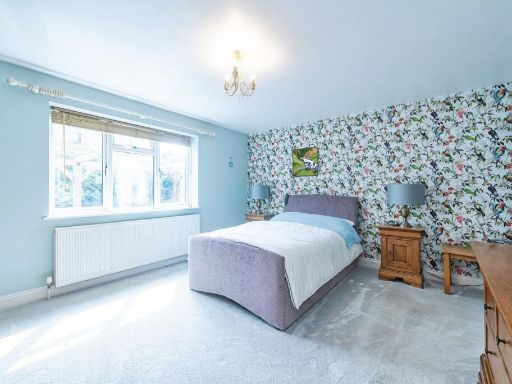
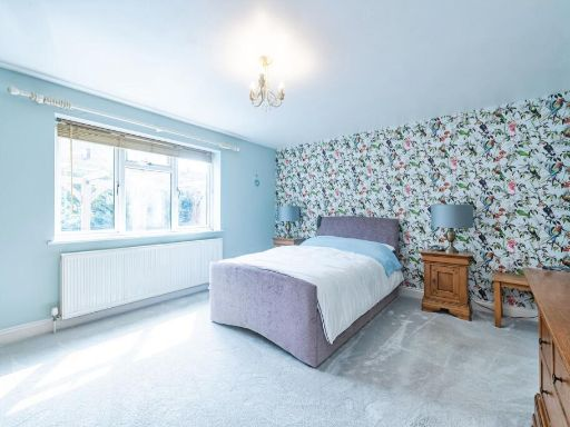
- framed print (305, 162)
